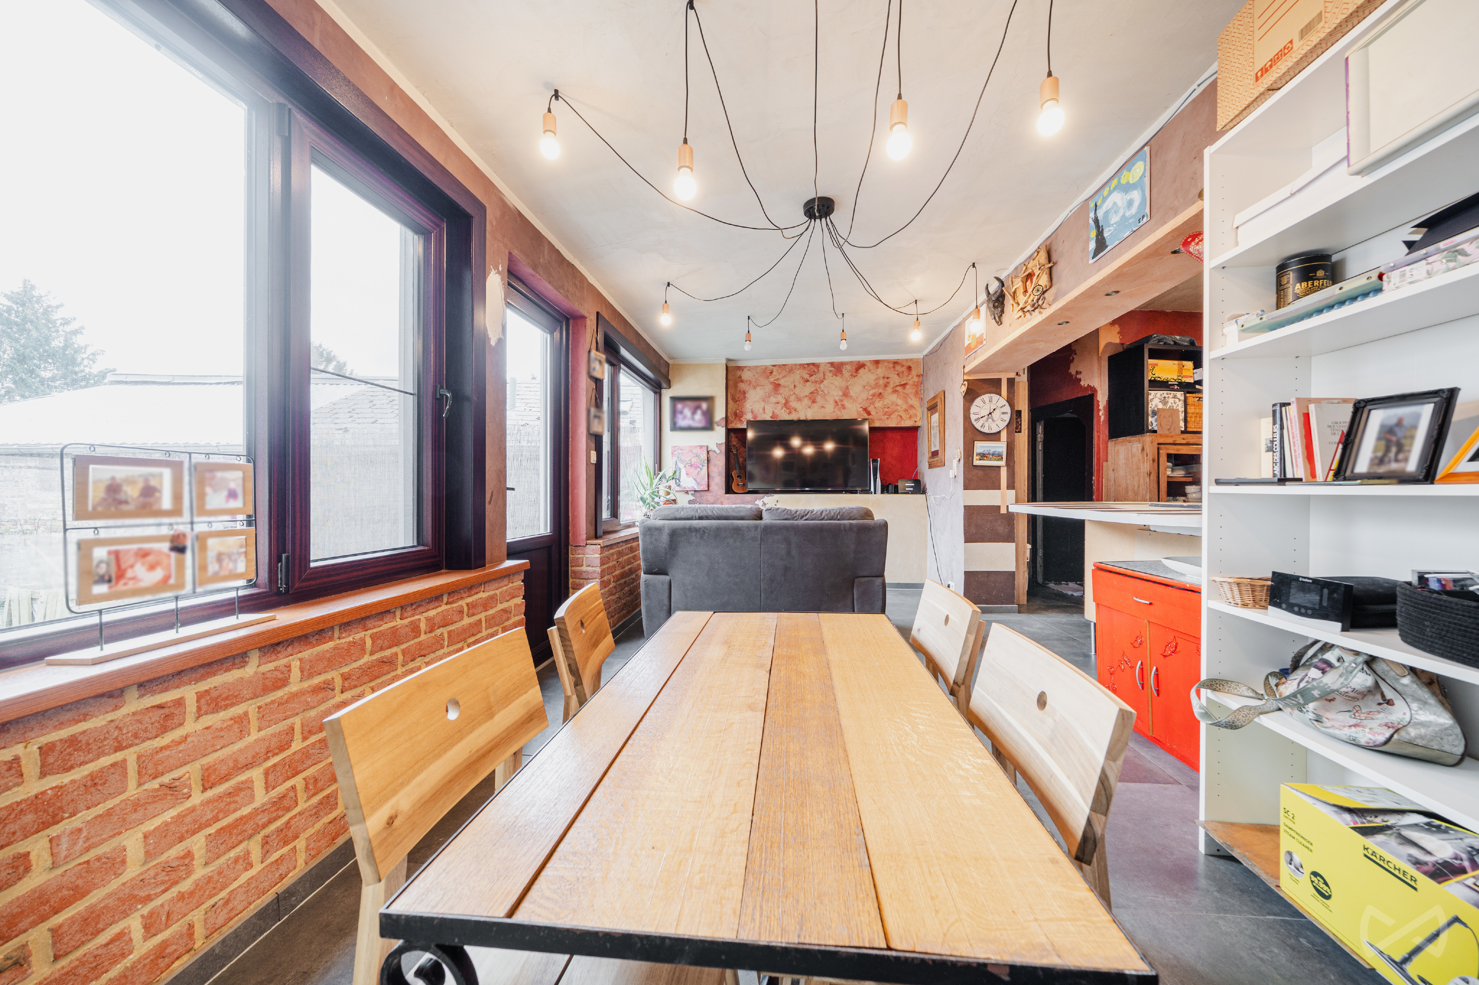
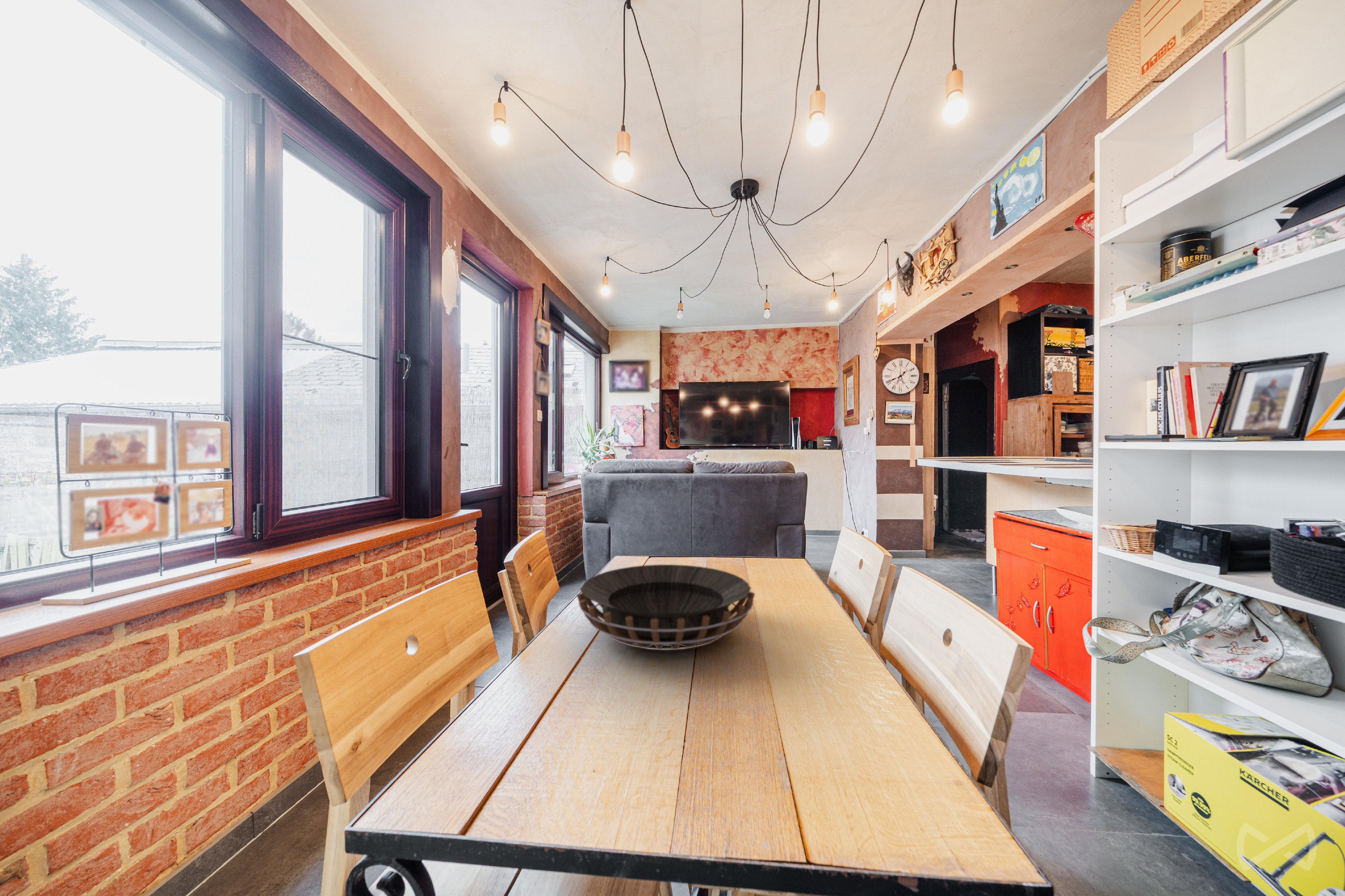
+ decorative bowl (668, 609)
